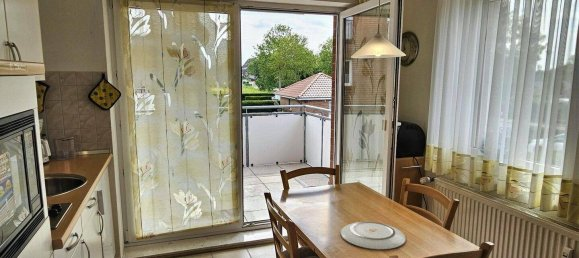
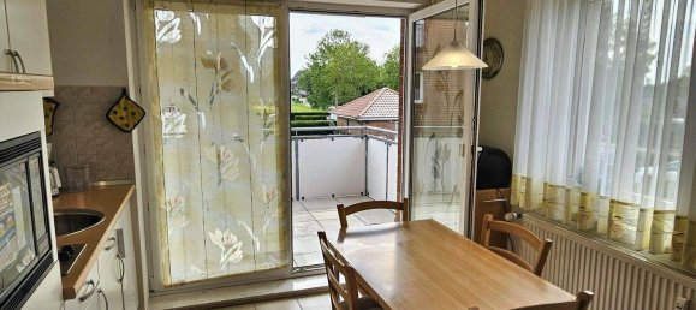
- plate (372, 232)
